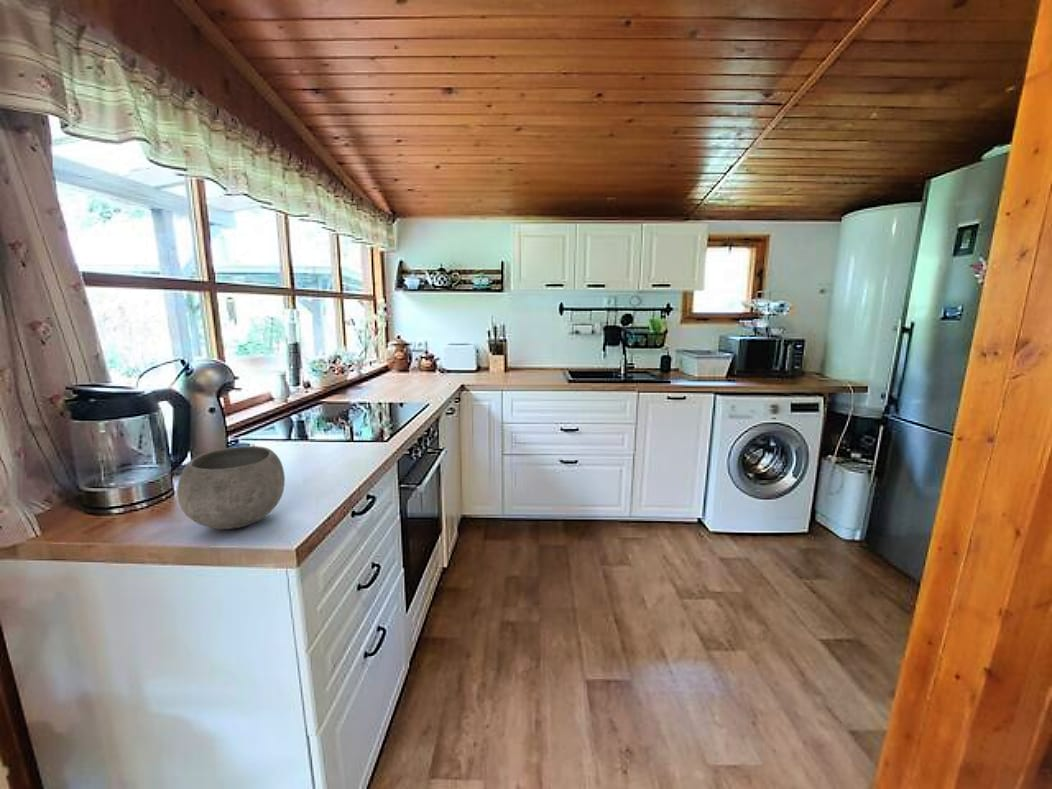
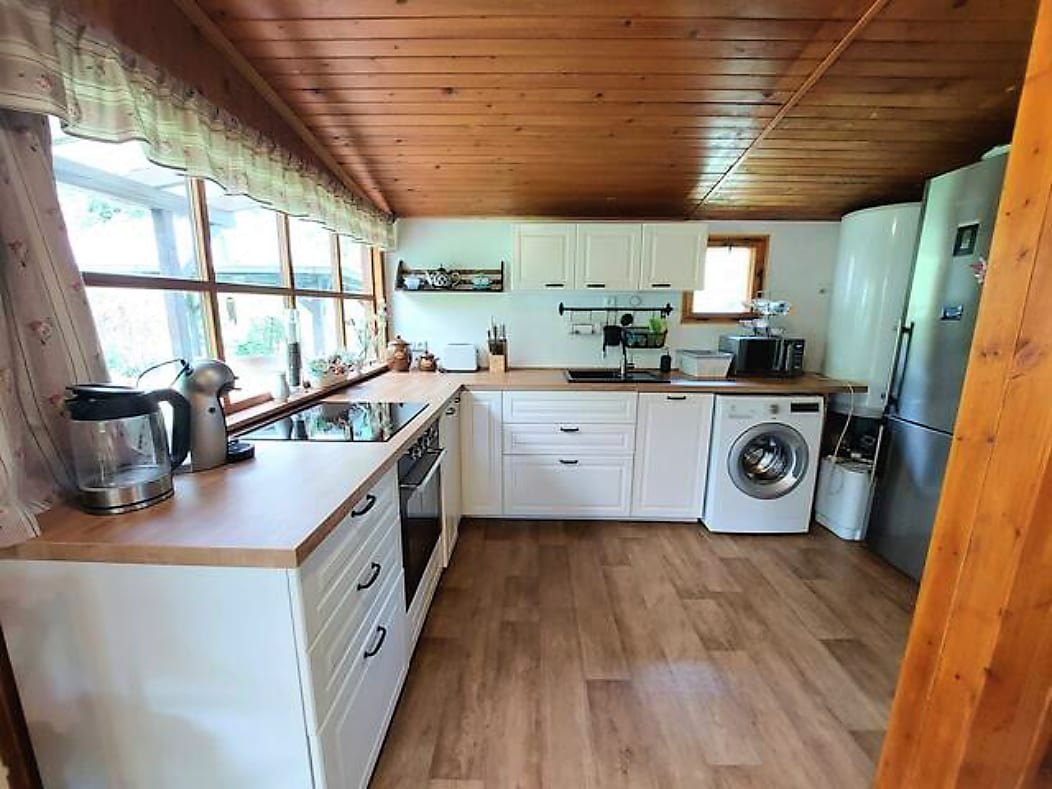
- bowl (234, 489)
